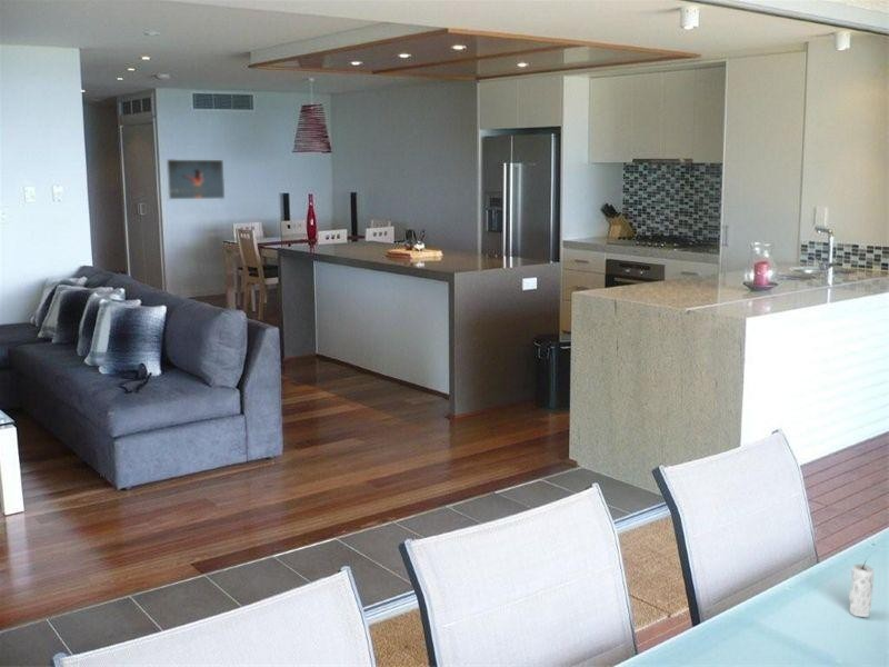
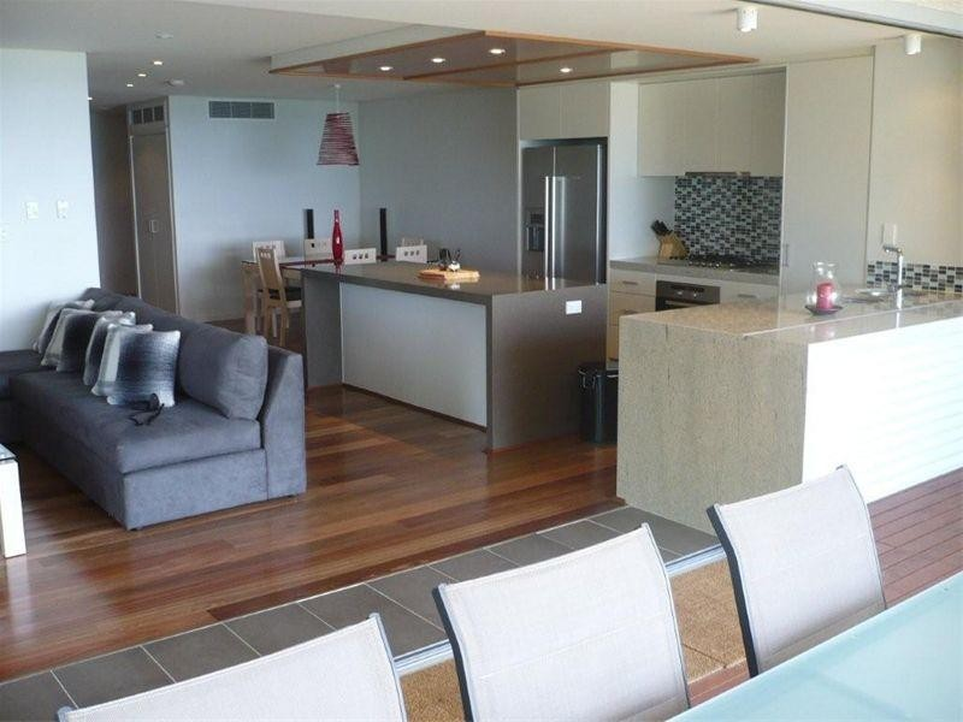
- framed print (196, 179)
- candle (861, 586)
